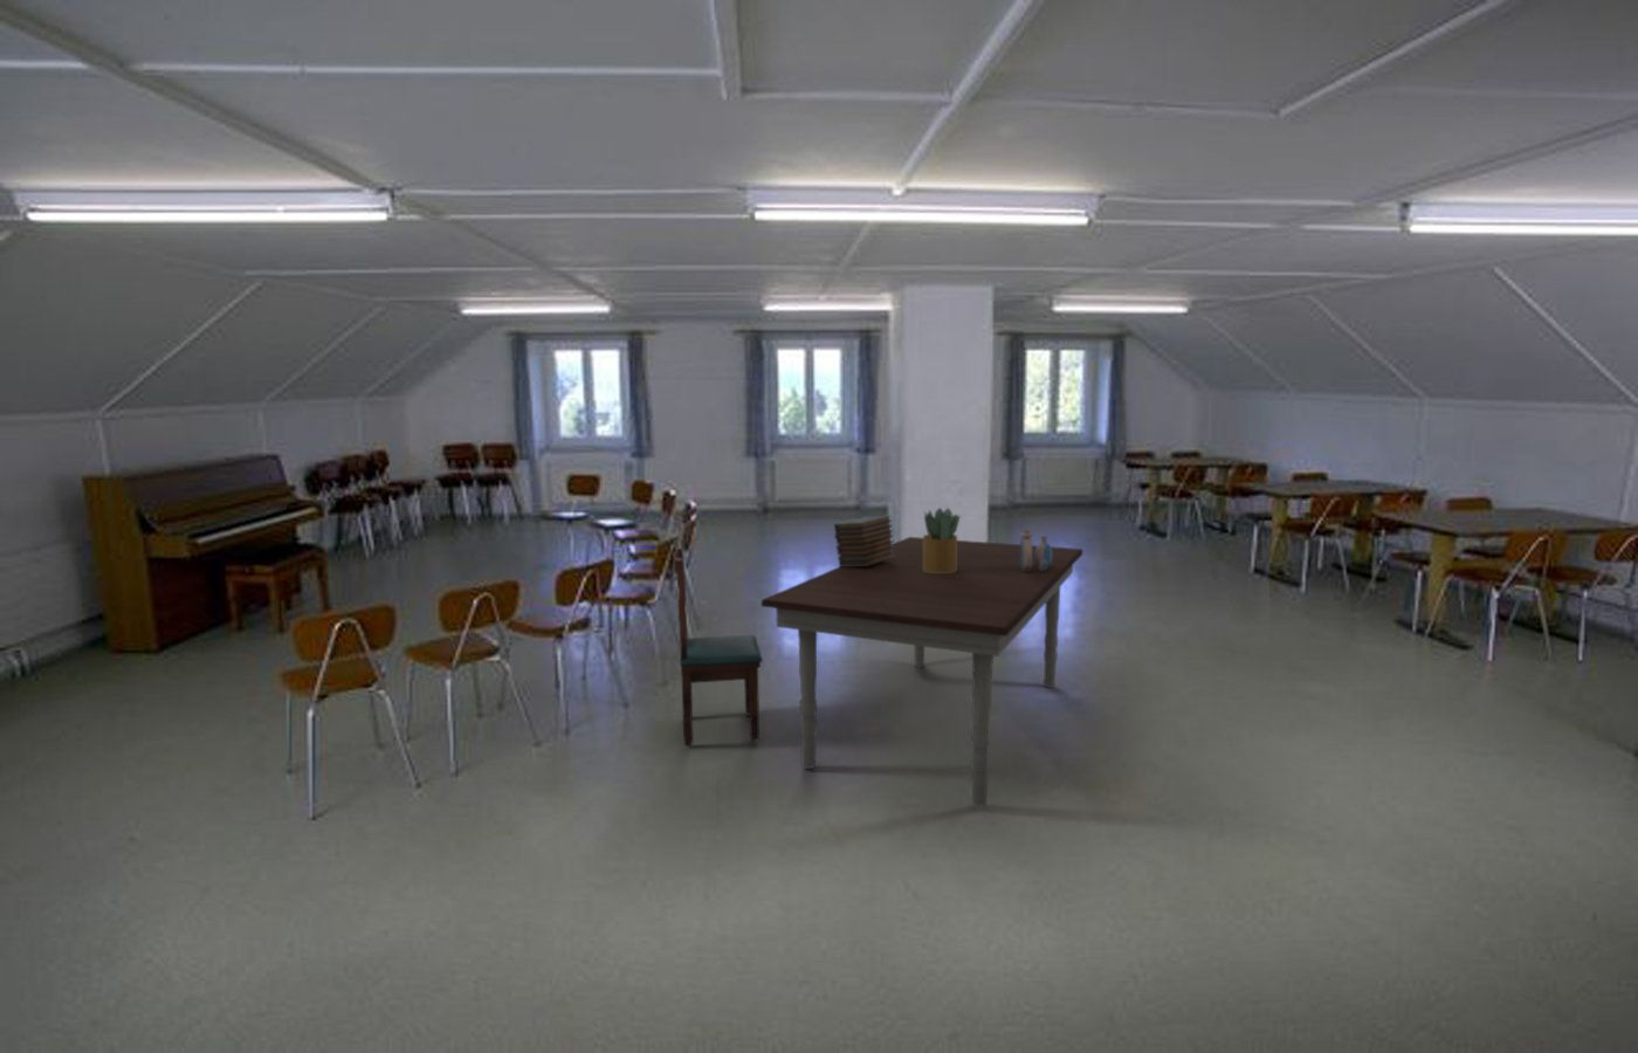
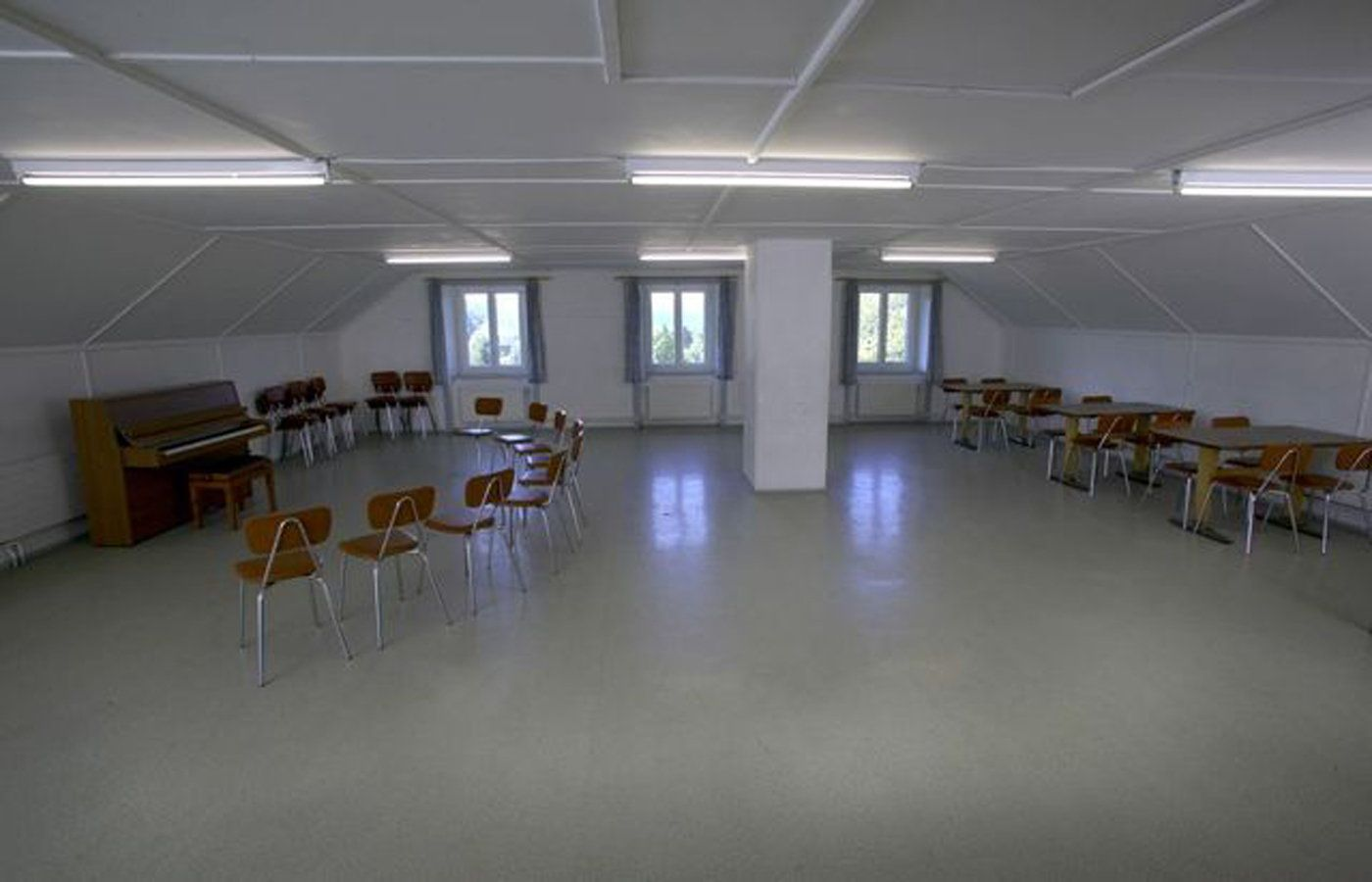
- book stack (867, 543)
- dining chair (718, 642)
- potted plant (938, 540)
- dining table (943, 647)
- water jug (1030, 549)
